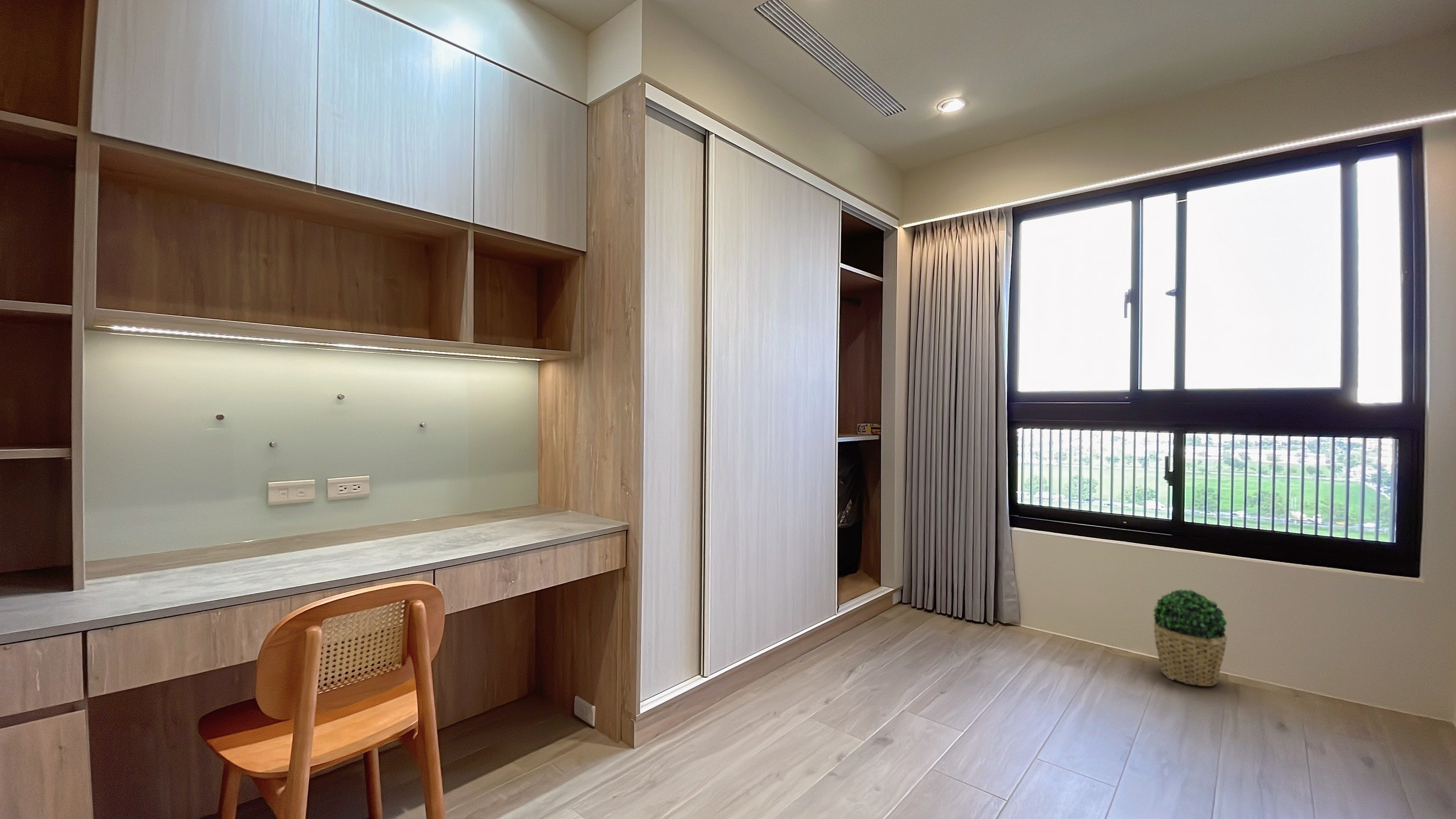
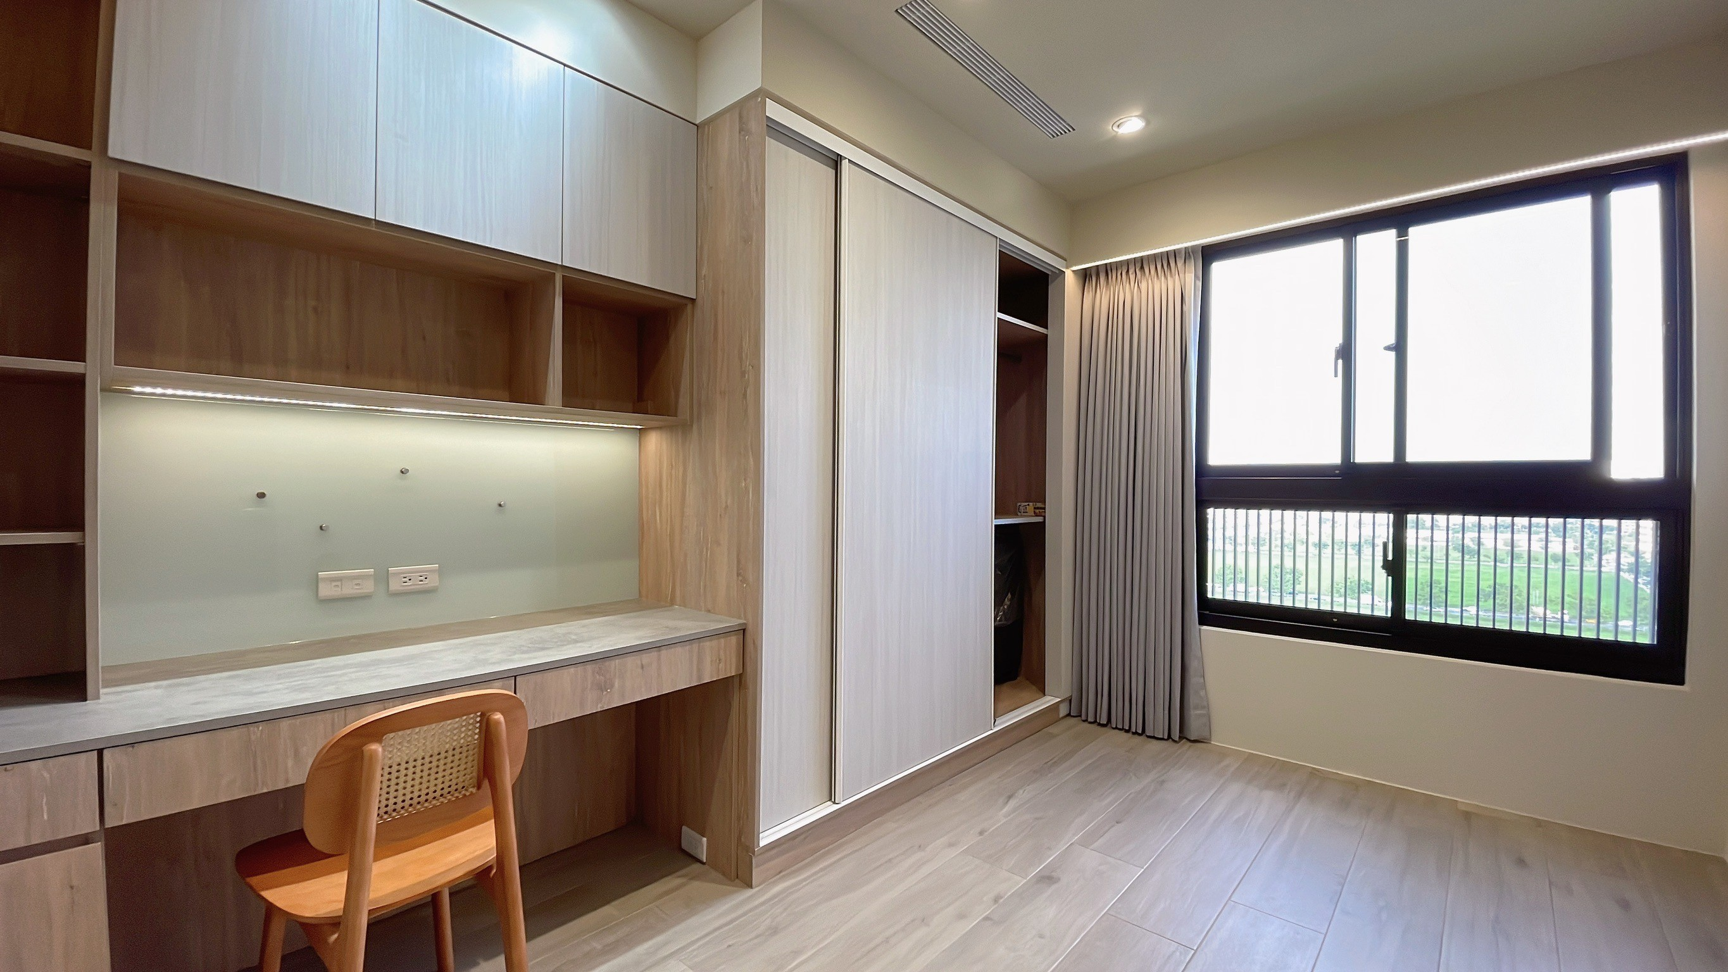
- potted plant (1188, 634)
